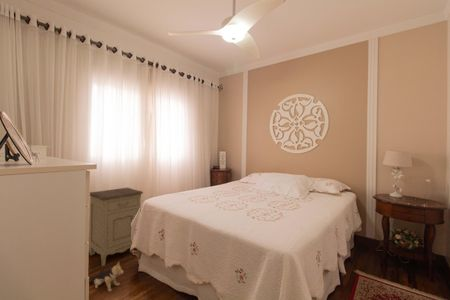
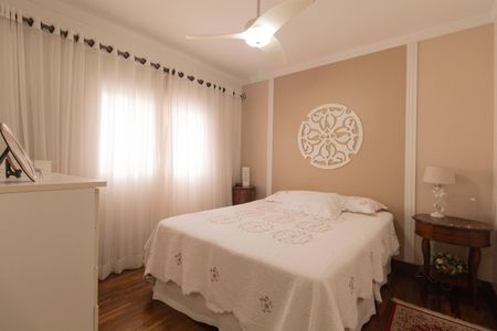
- nightstand (117, 223)
- plush toy (104, 274)
